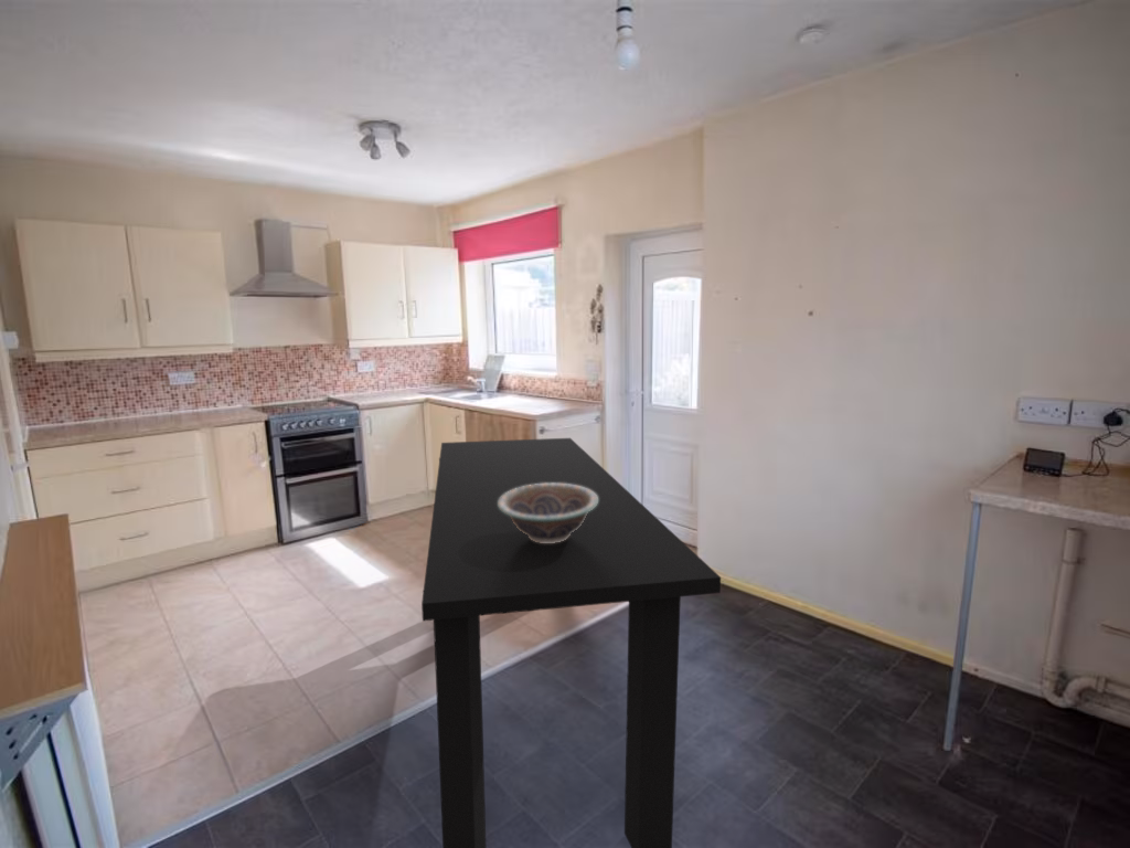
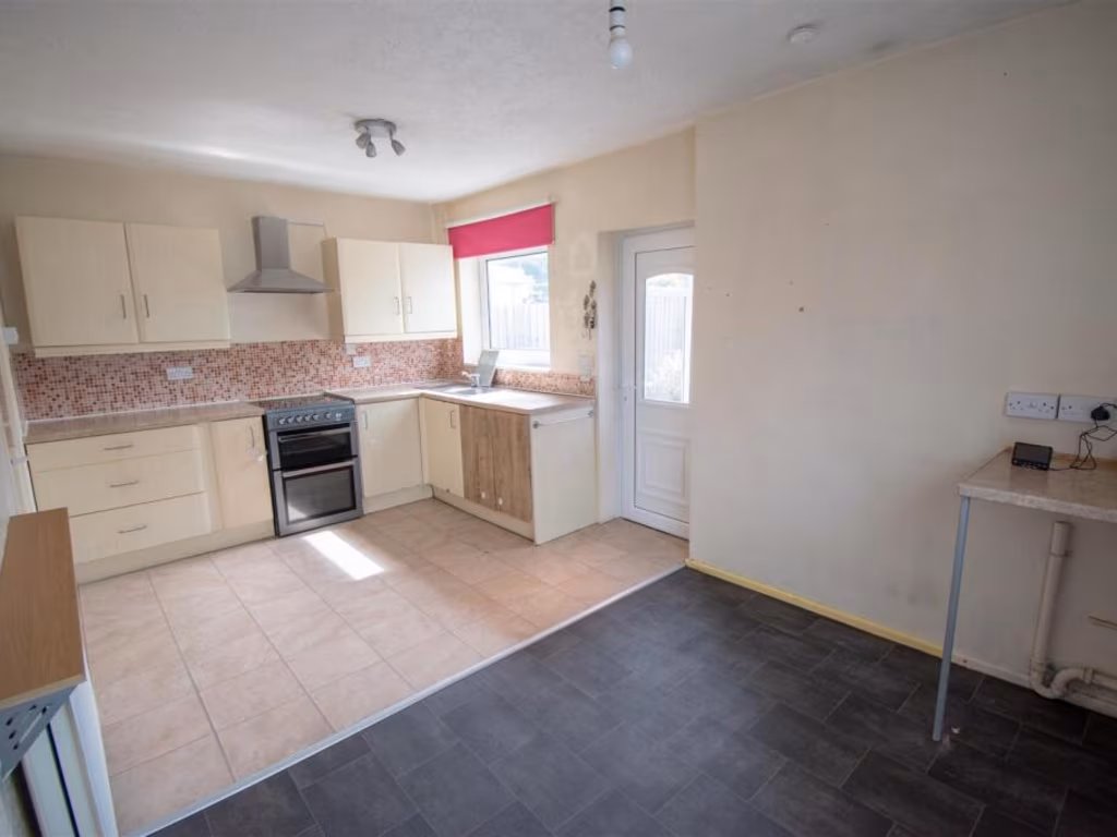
- dining table (529, 587)
- decorative bowl (548, 517)
